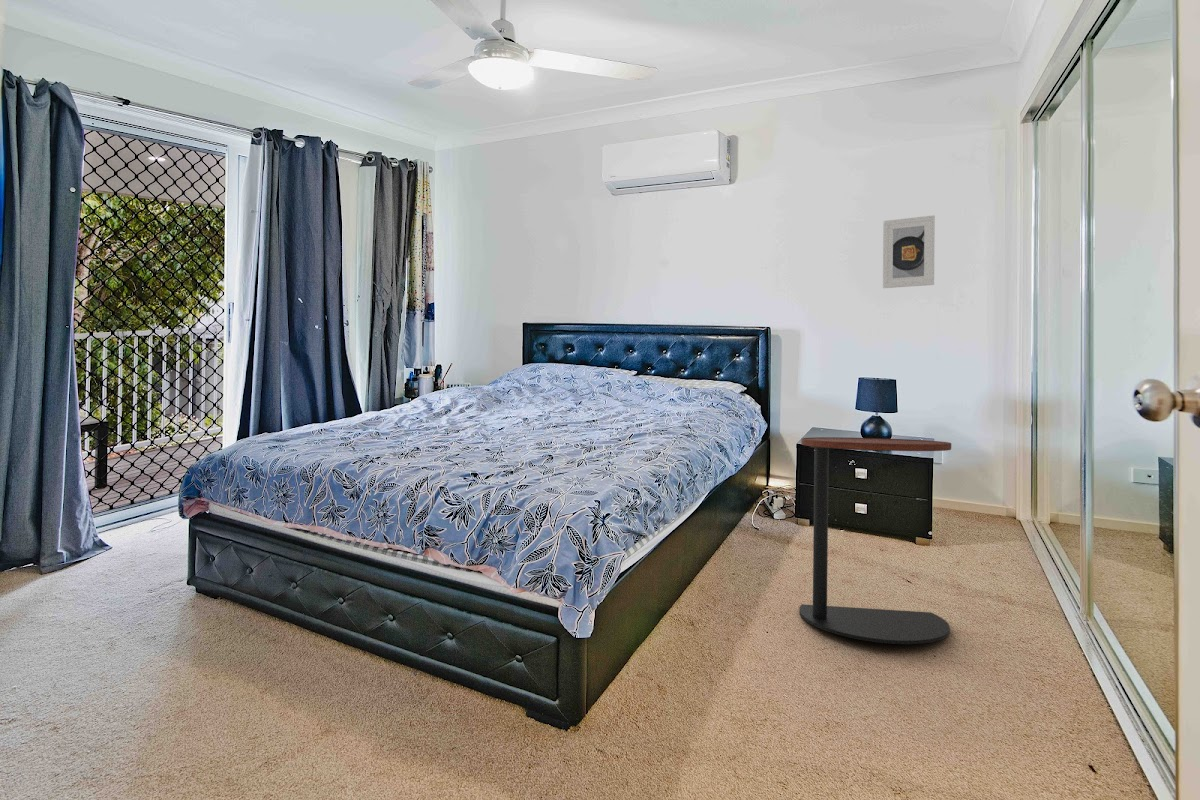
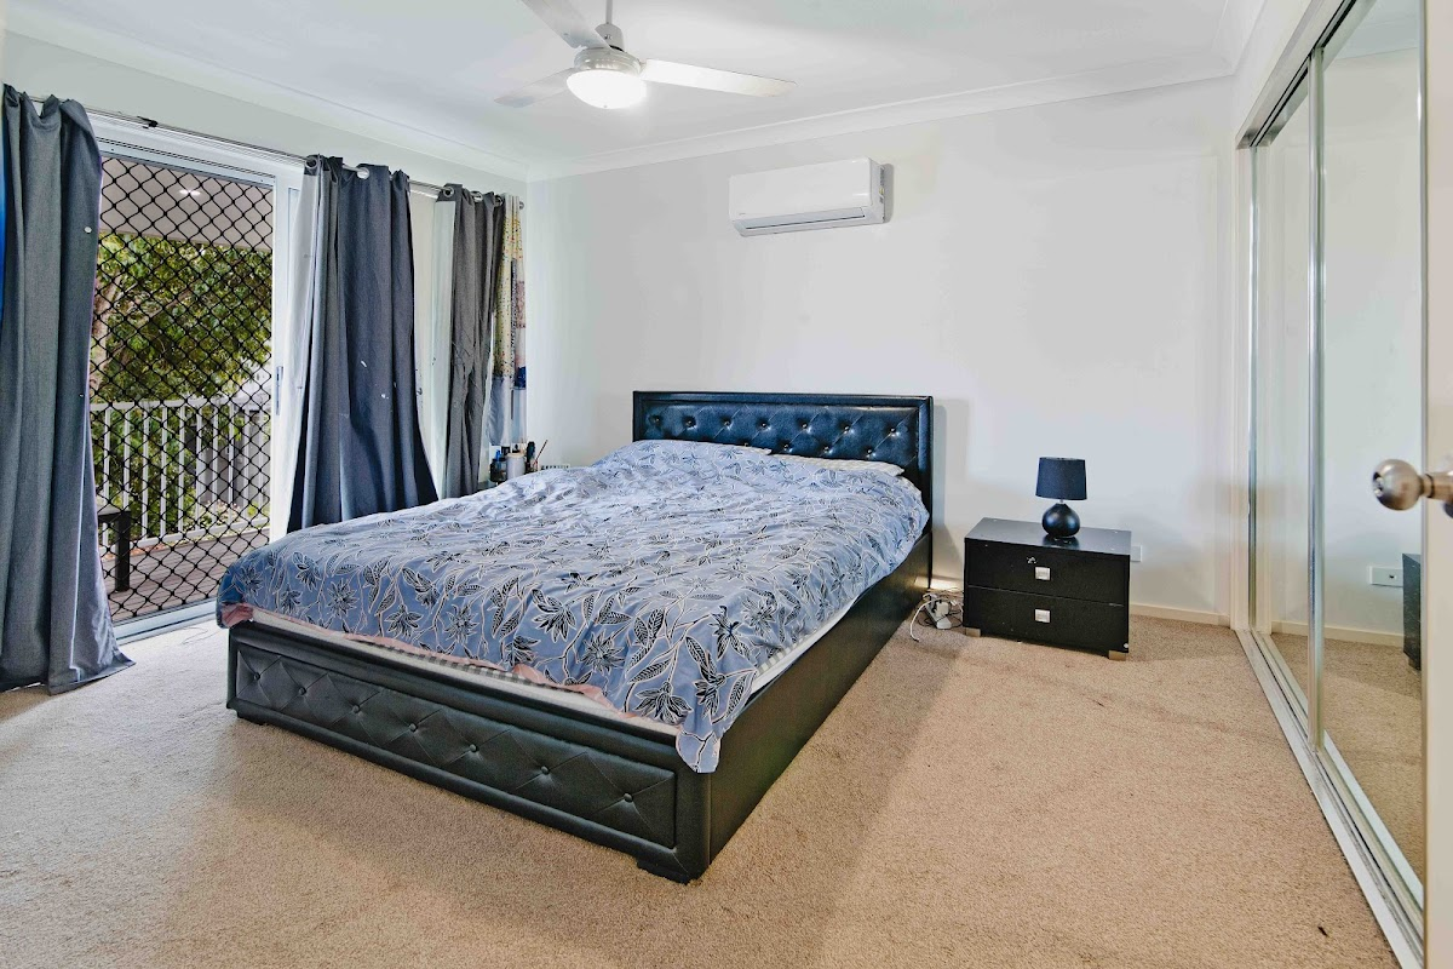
- side table (827, 529)
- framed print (908, 252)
